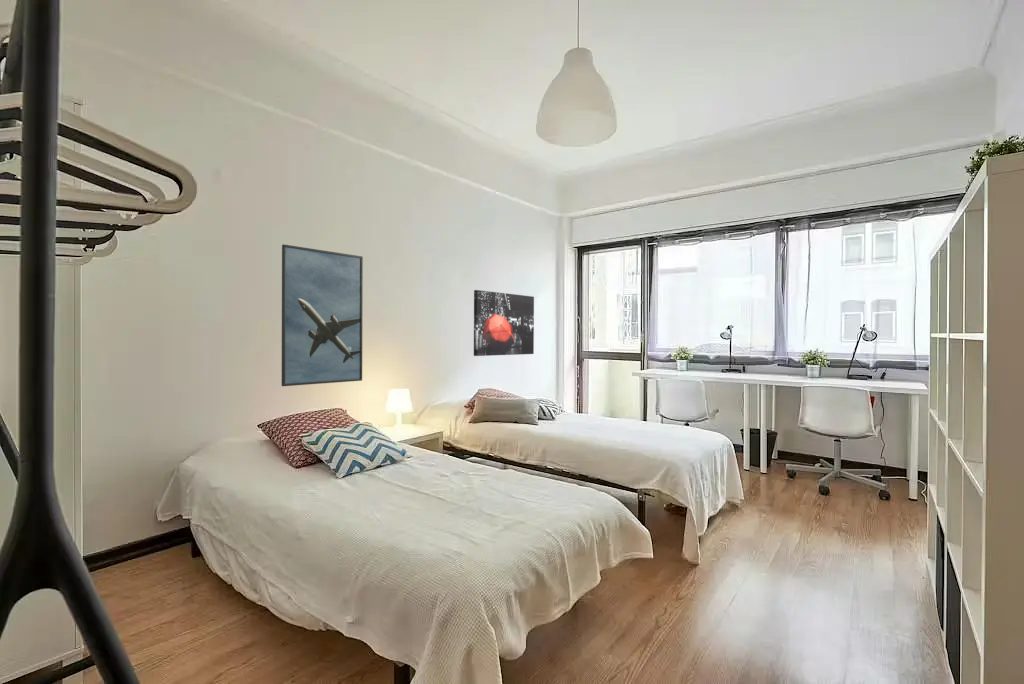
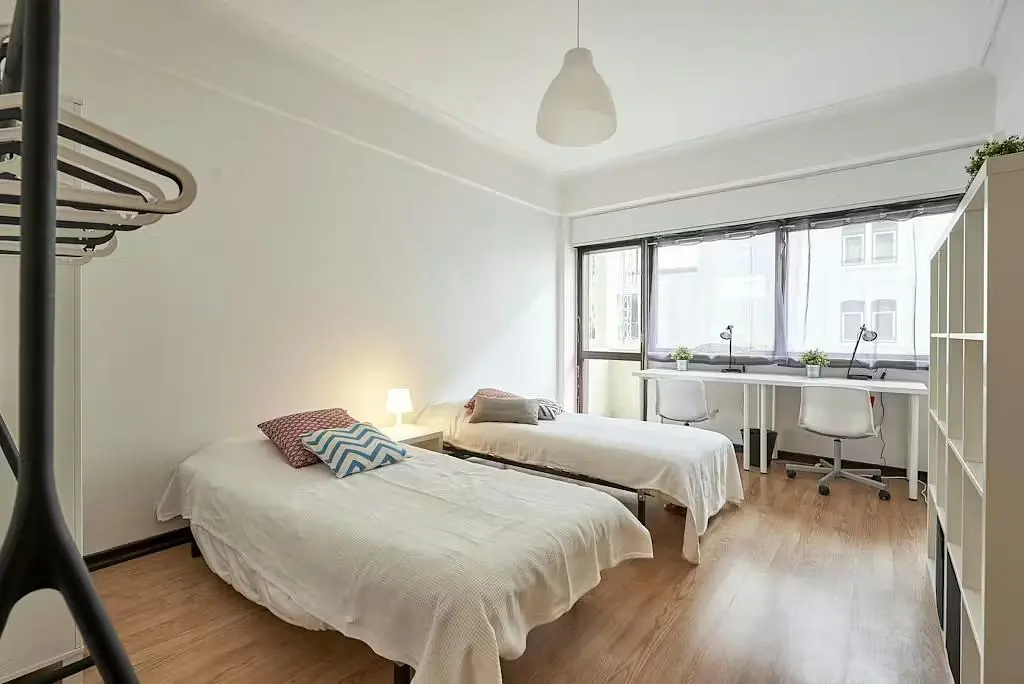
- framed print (324, 317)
- wall art (505, 324)
